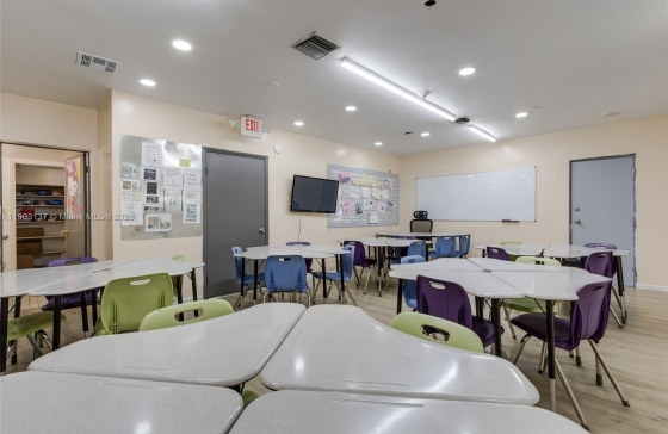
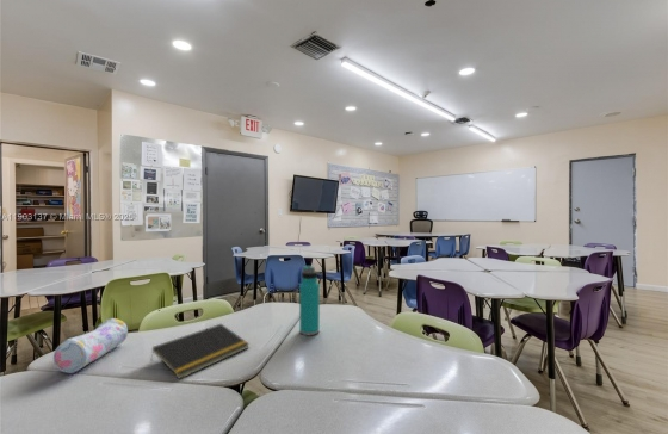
+ pencil case (94, 342)
+ water bottle (309, 298)
+ notepad (203, 347)
